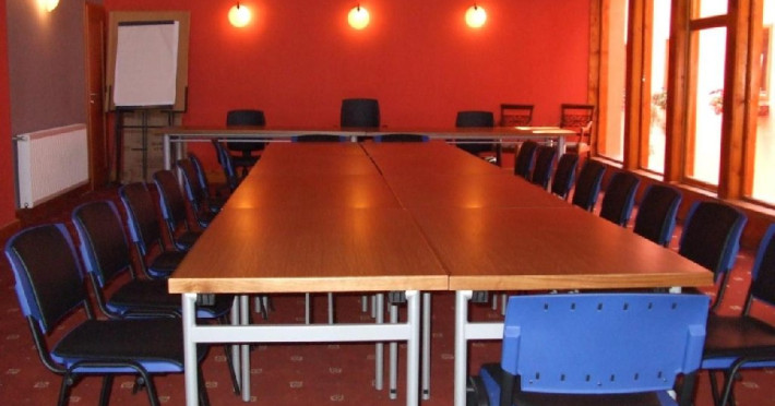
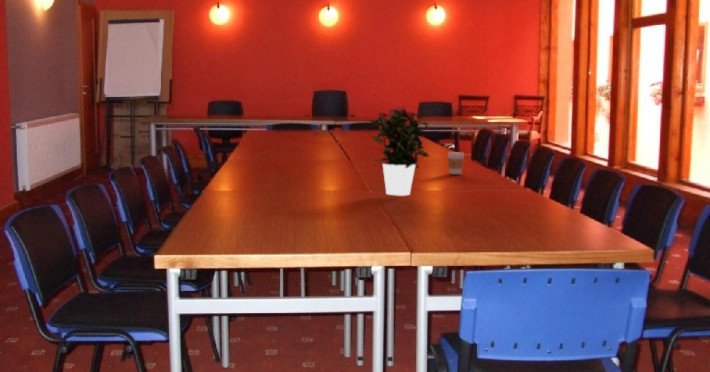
+ potted flower (399, 150)
+ coffee cup (455, 162)
